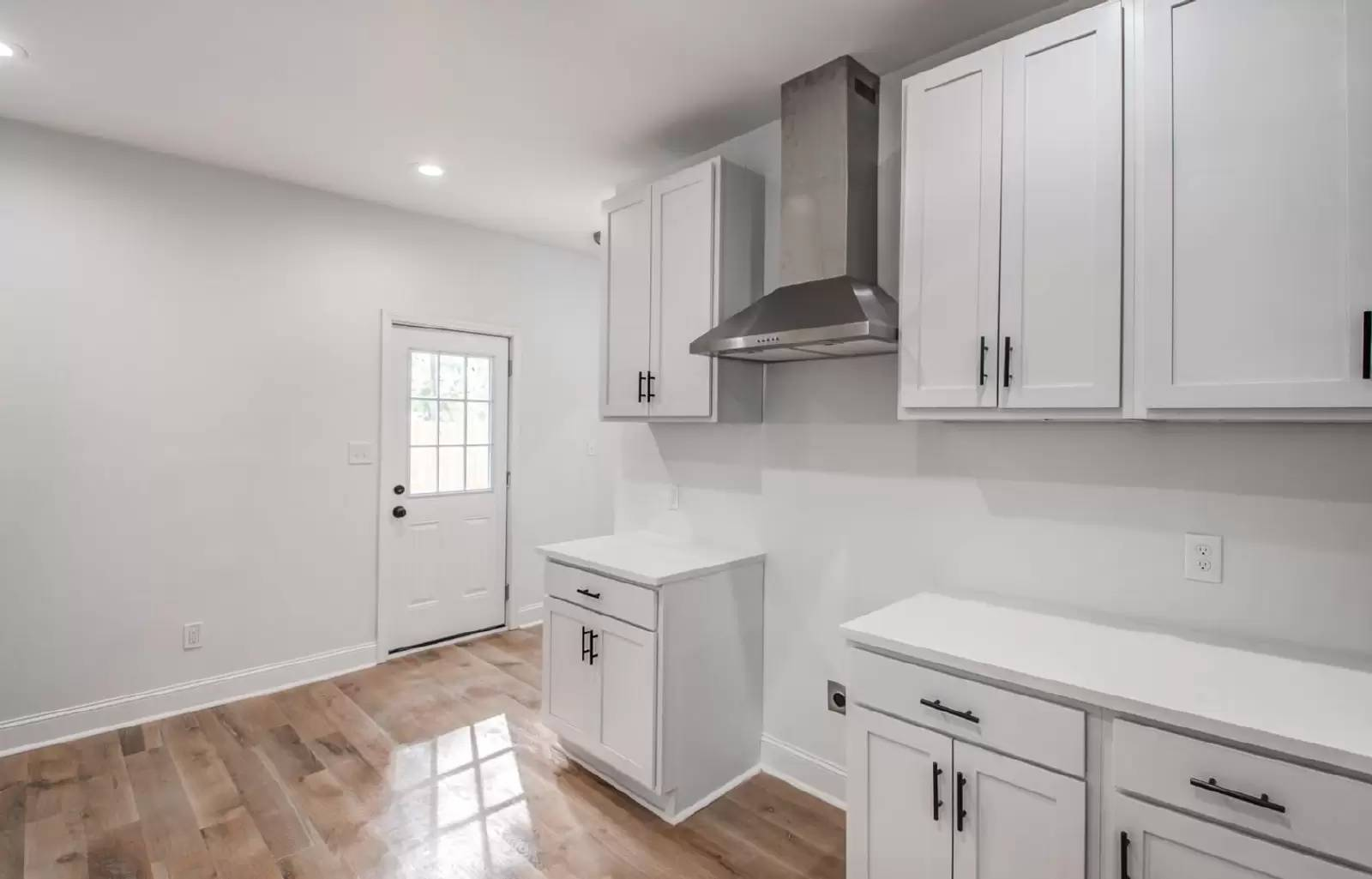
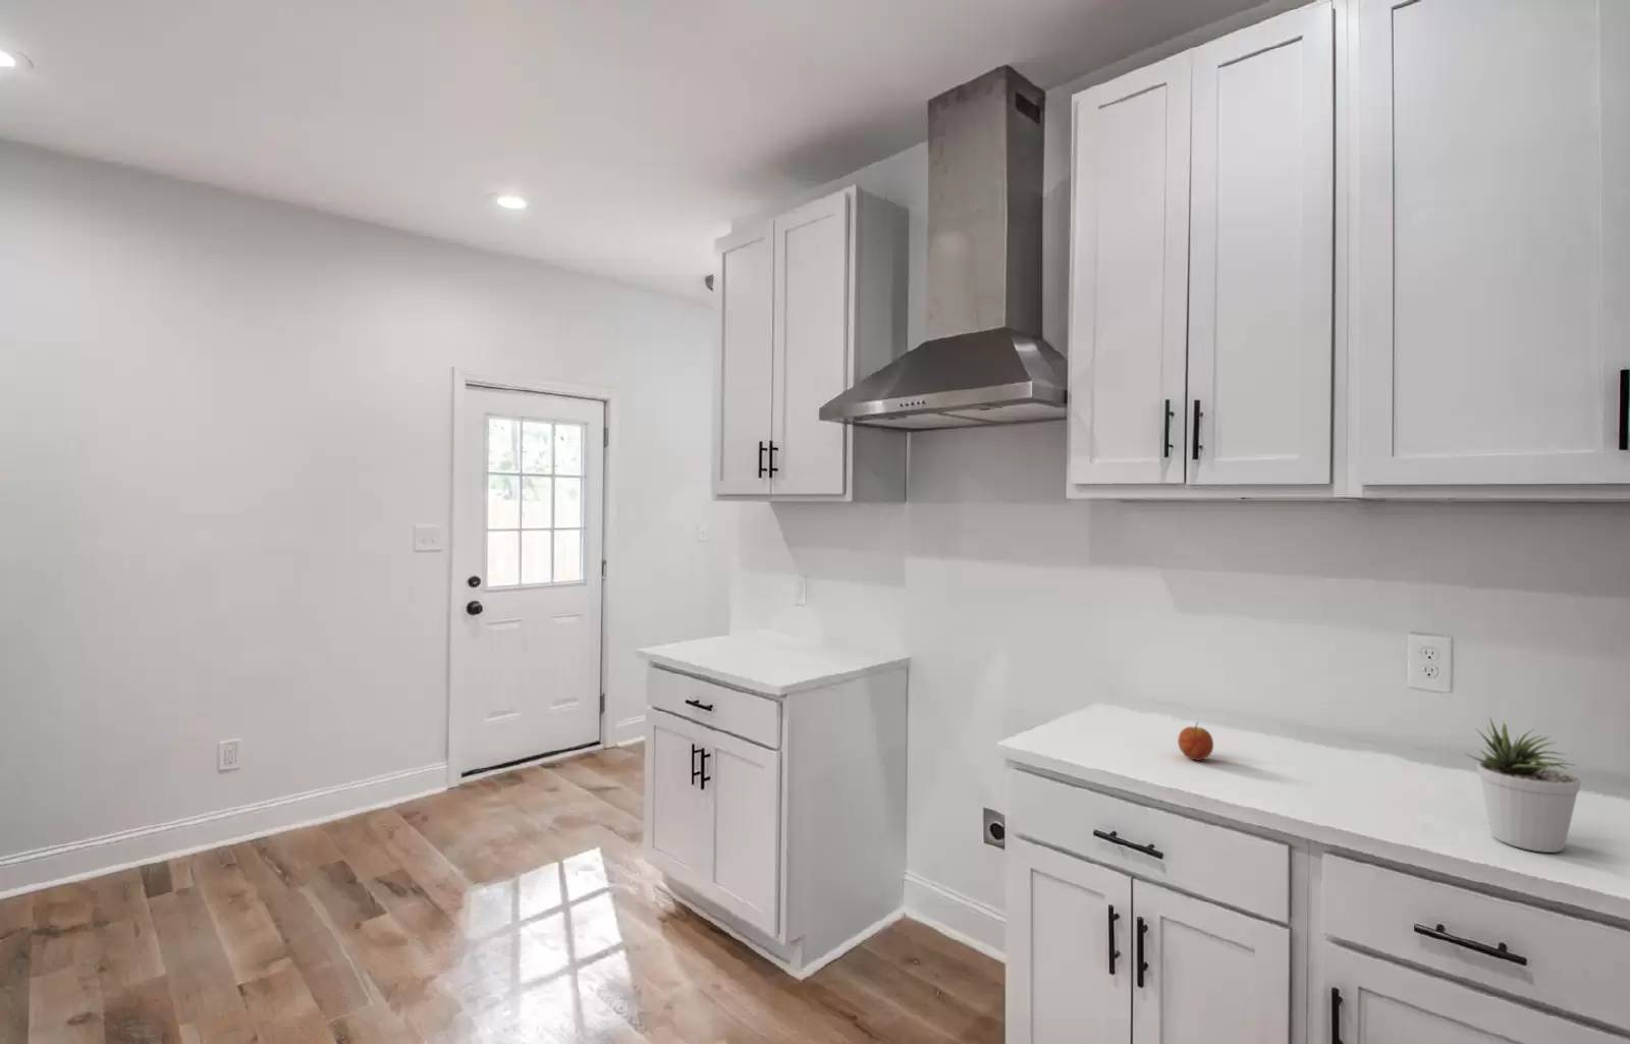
+ potted plant (1522, 780)
+ fruit (1195, 740)
